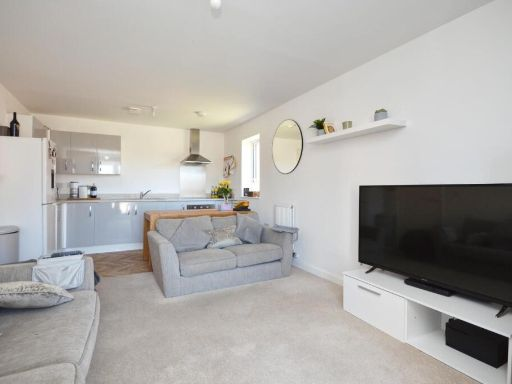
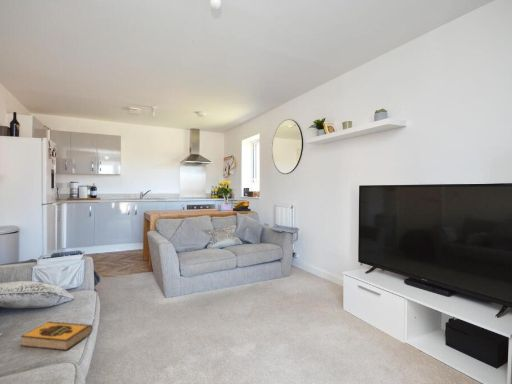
+ hardback book (58, 333)
